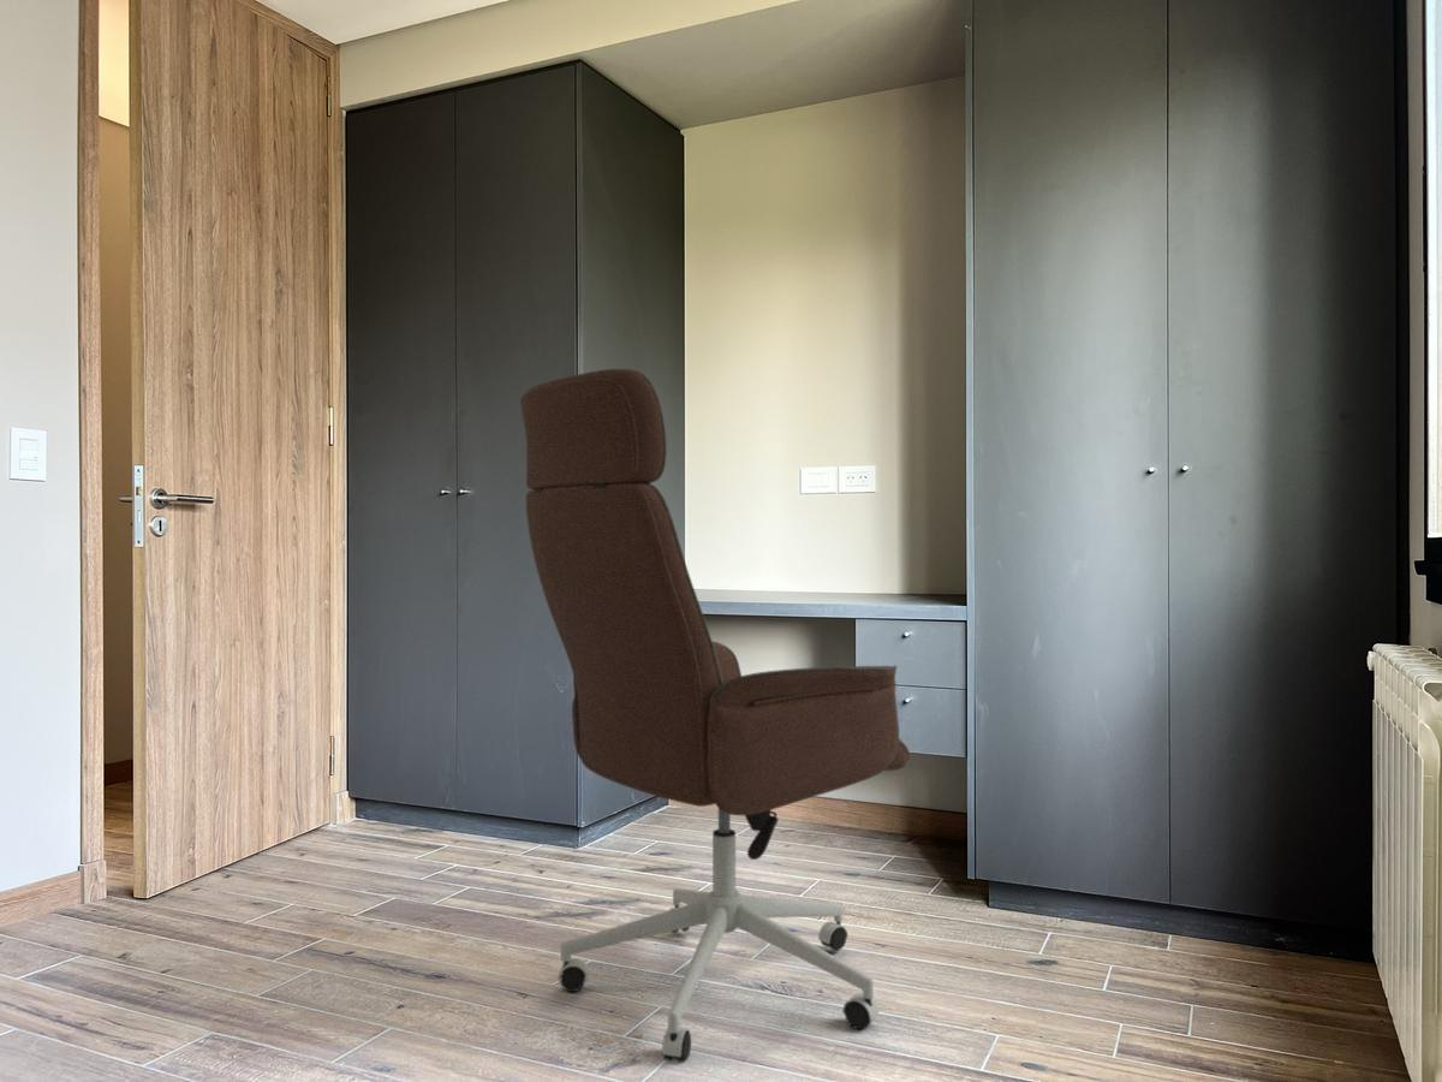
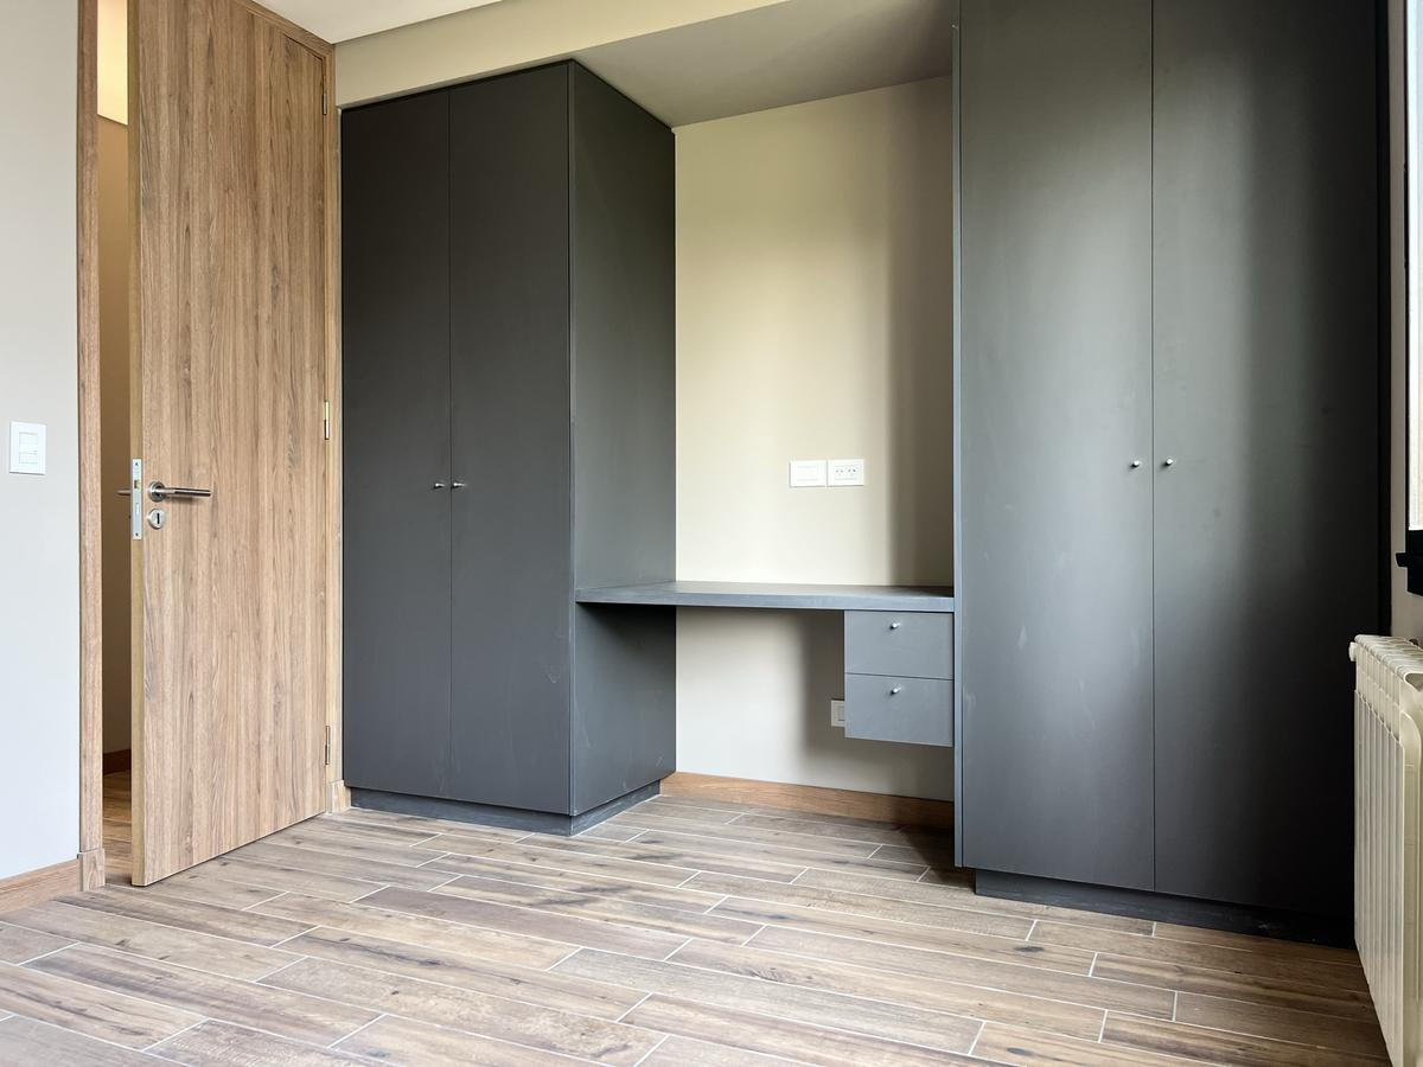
- office chair (709, 691)
